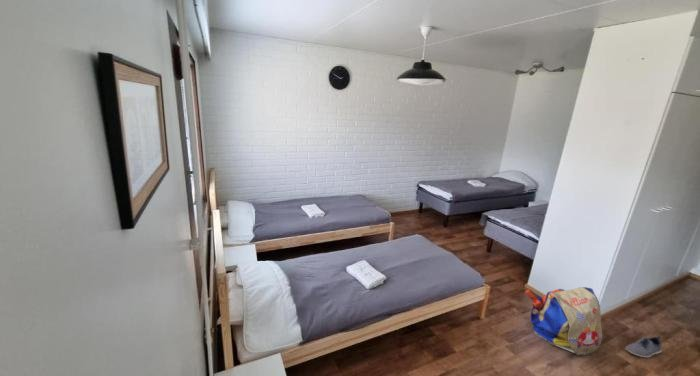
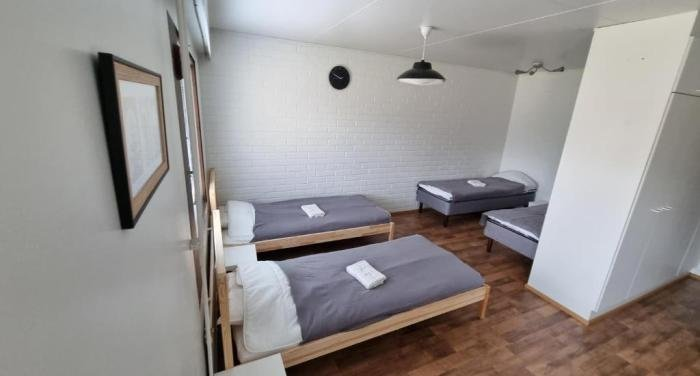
- backpack (565, 314)
- shoe (645, 345)
